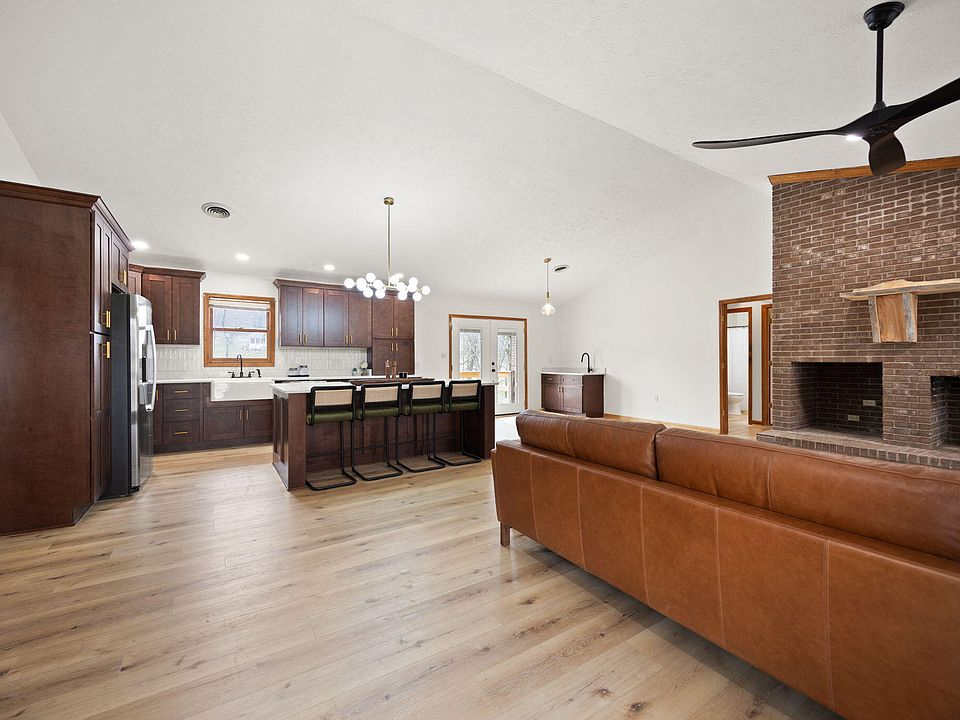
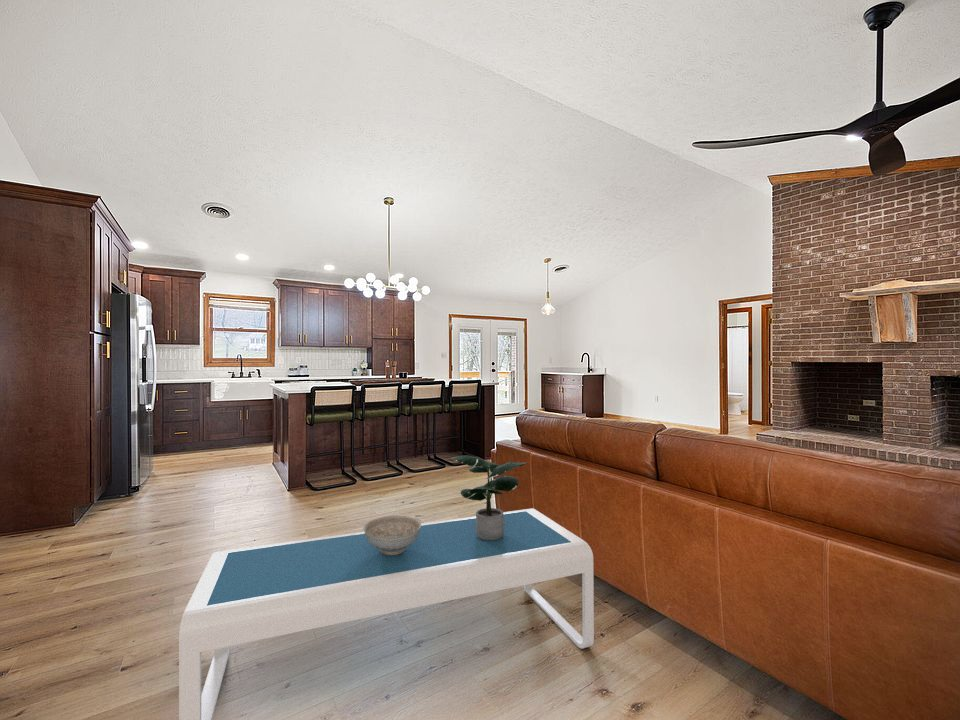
+ coffee table (404, 599)
+ potted plant (487, 493)
+ decorative bowl (392, 537)
